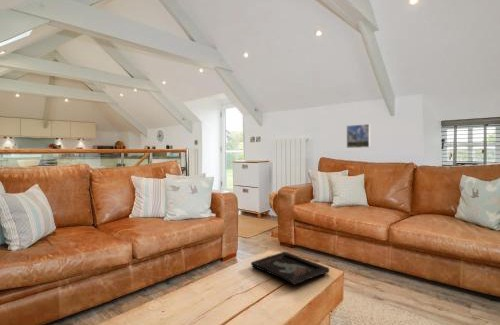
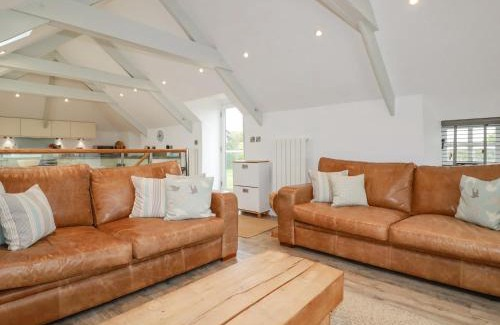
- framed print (358, 136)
- decorative tray (288, 267)
